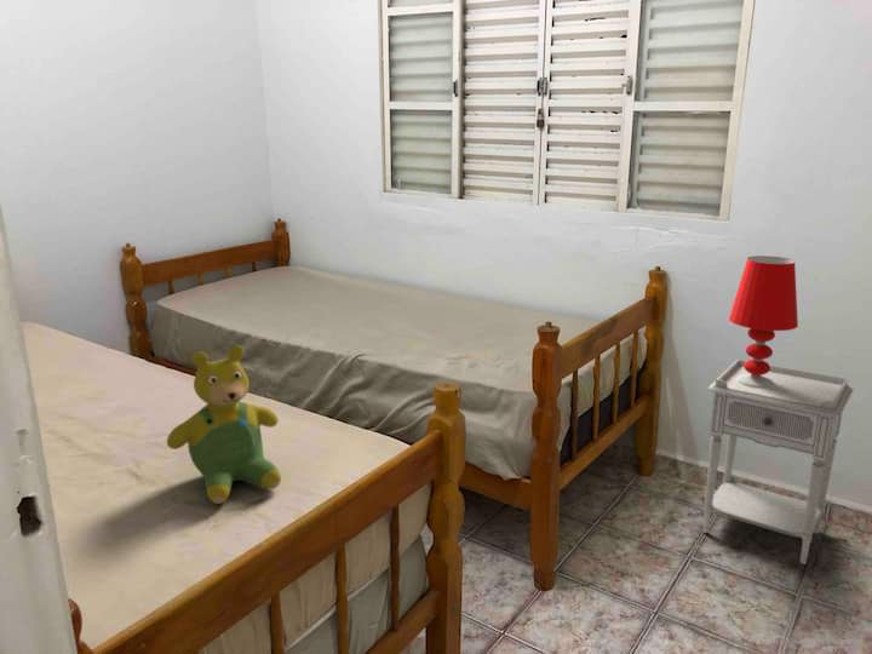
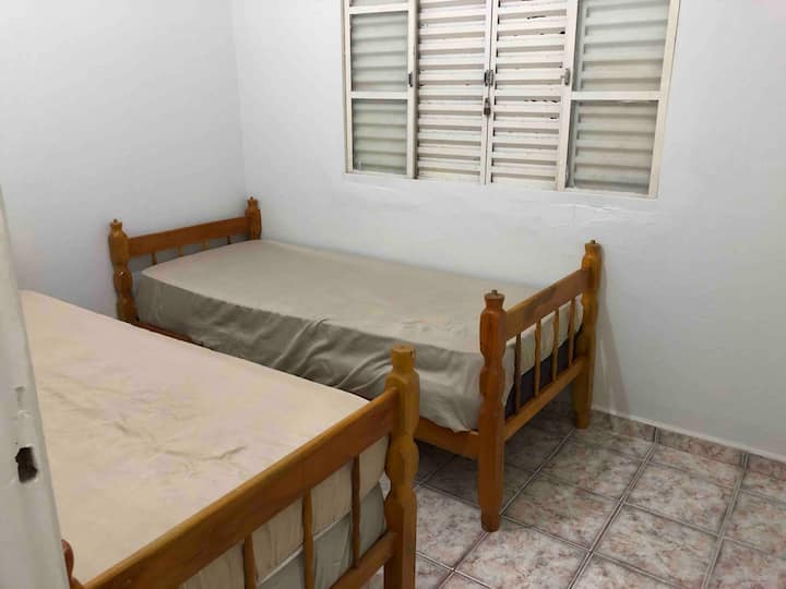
- table lamp (762, 321)
- nightstand (775, 447)
- teddy bear (229, 419)
